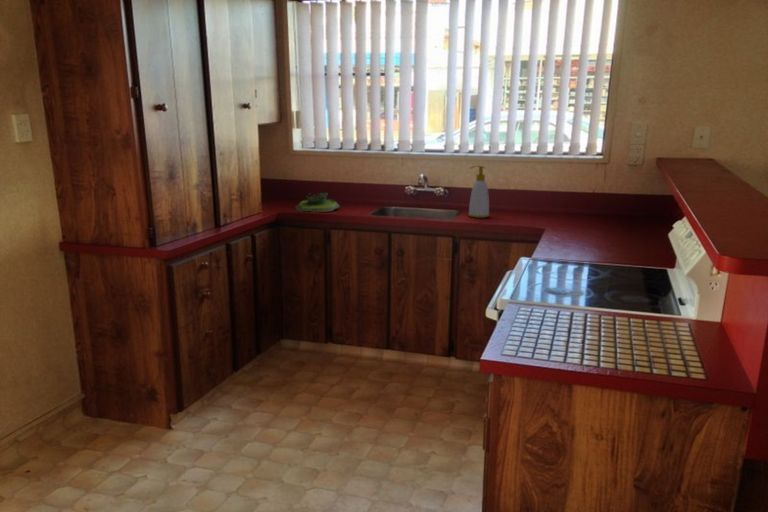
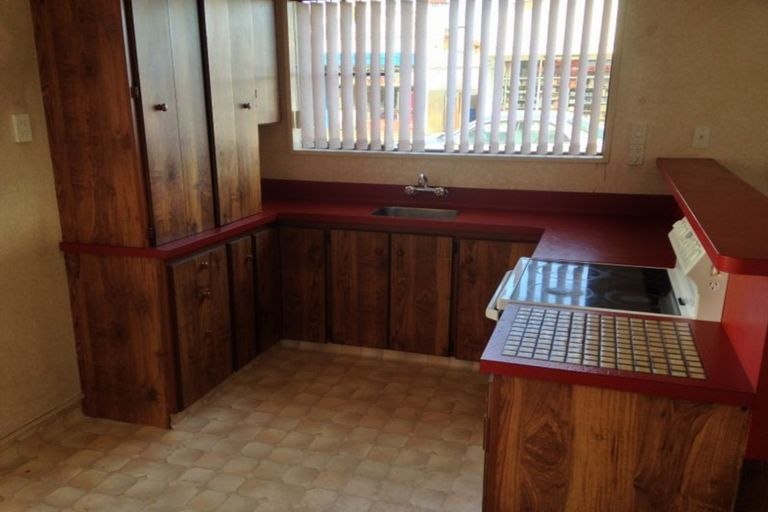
- soap bottle (479, 191)
- plant pot (317, 200)
